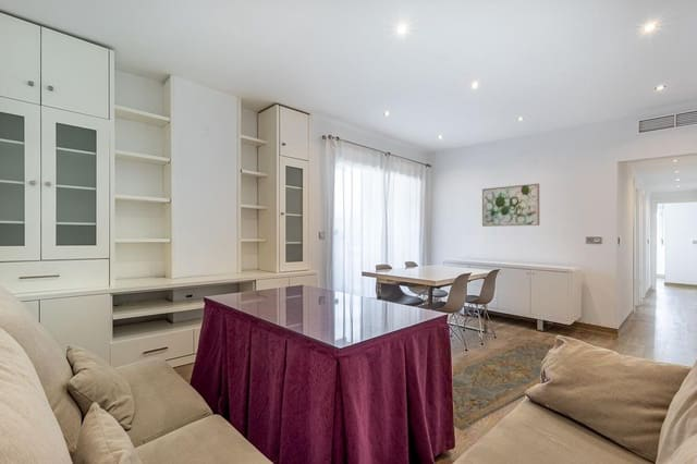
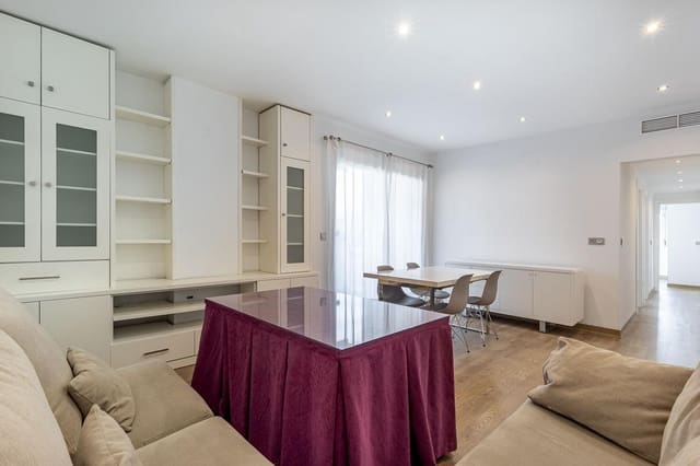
- rug (505, 370)
- wall art (509, 206)
